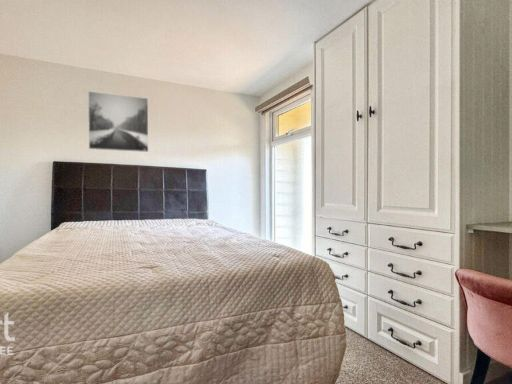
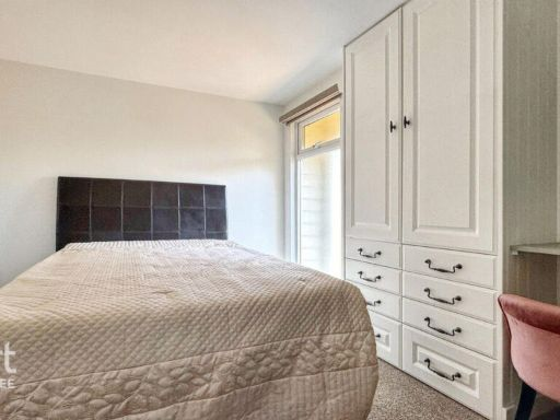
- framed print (119, 122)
